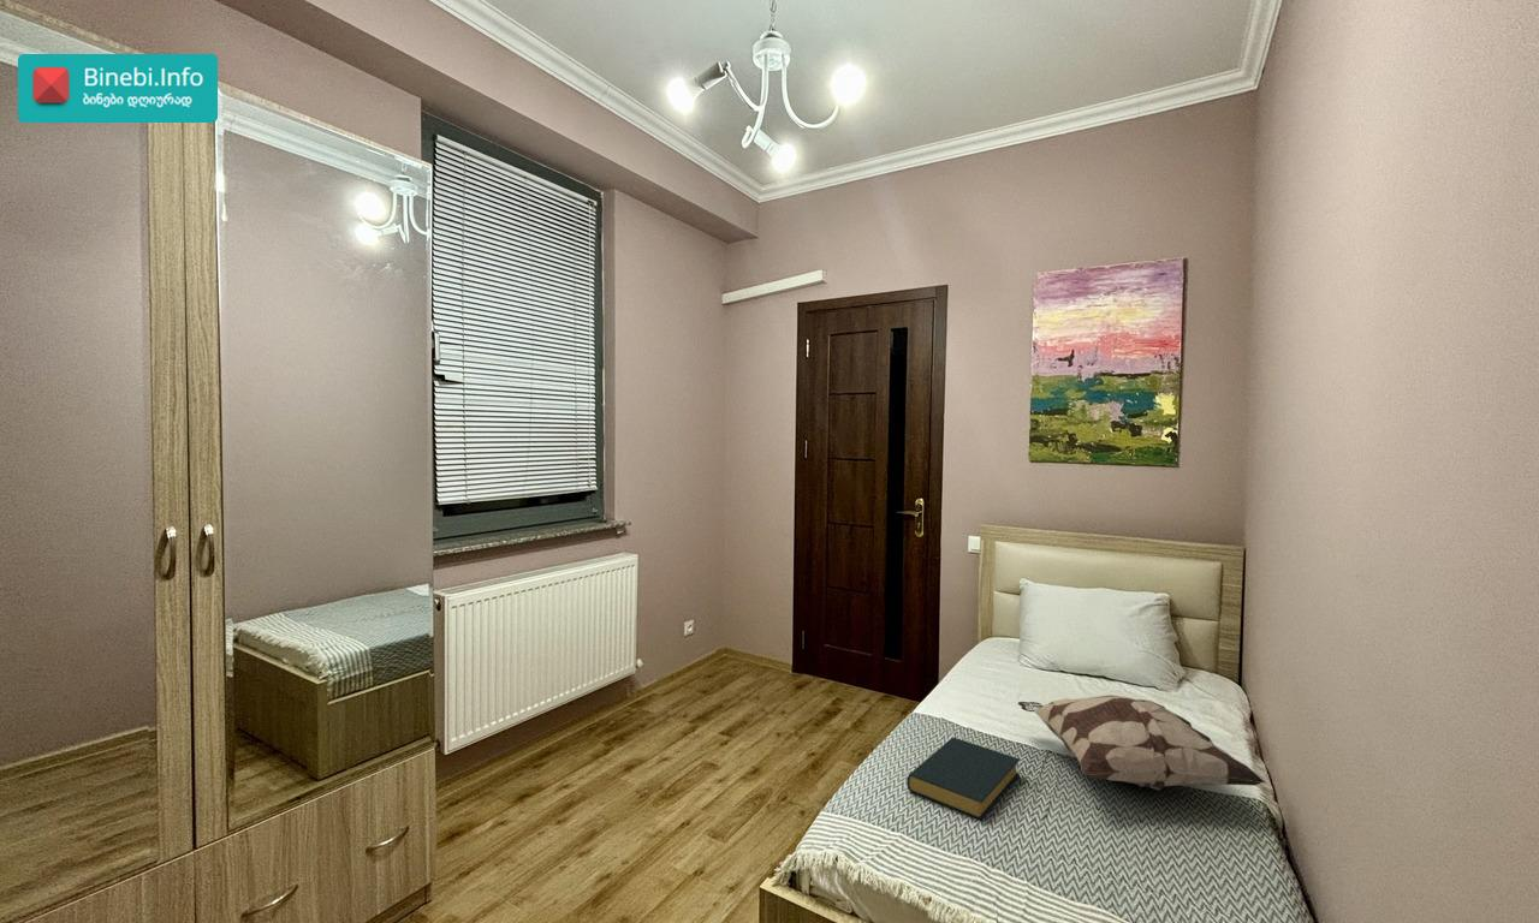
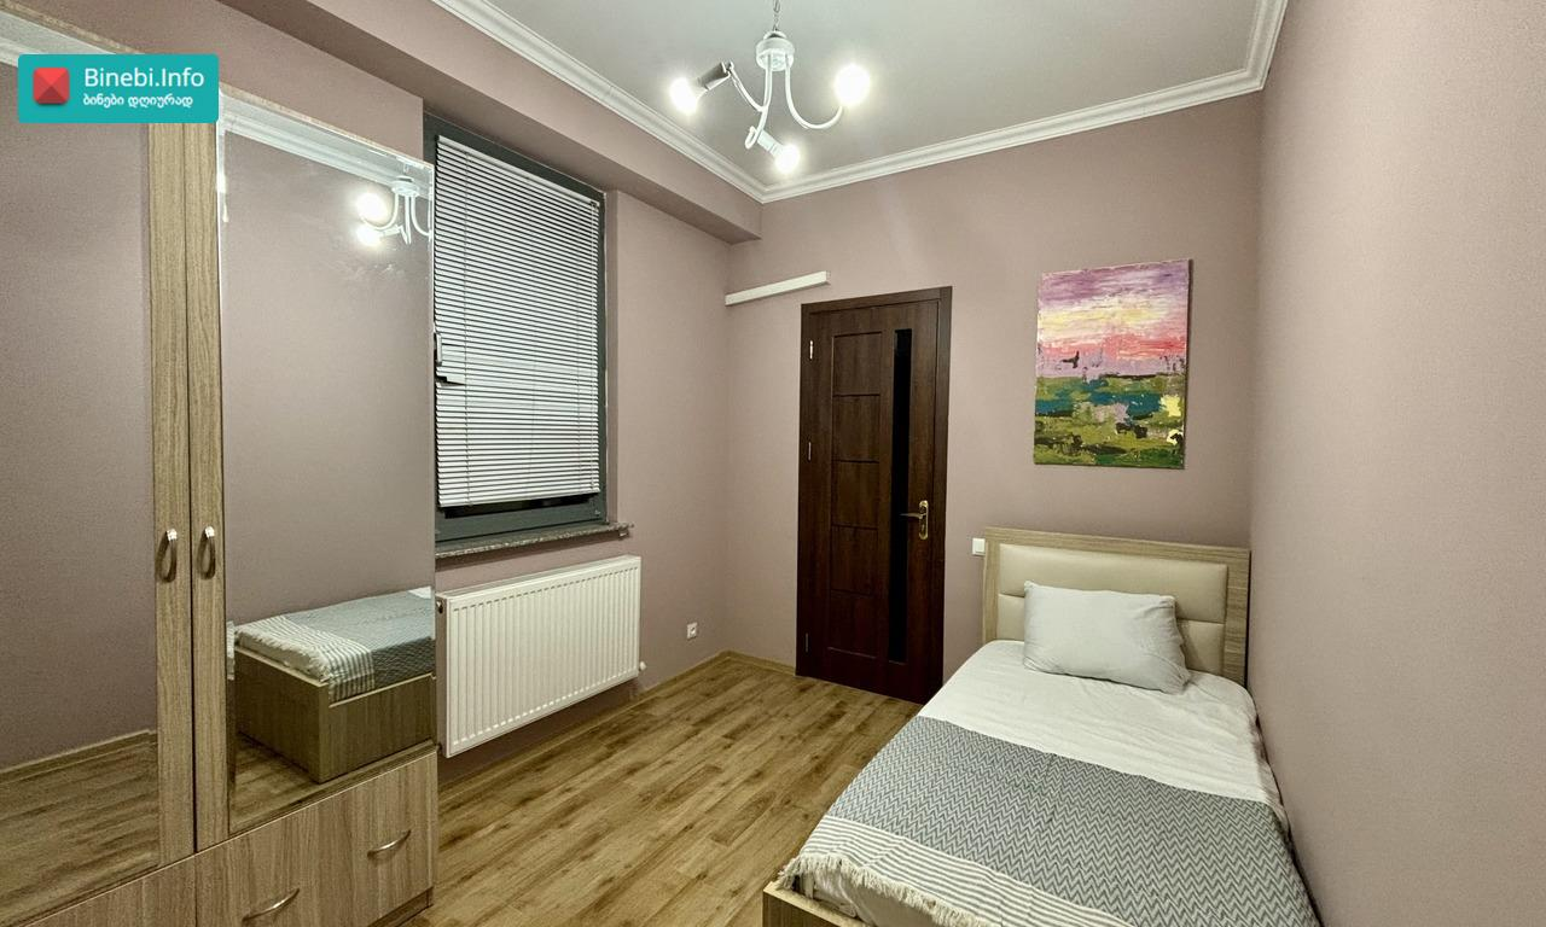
- decorative pillow (1124, 737)
- hardback book (964, 774)
